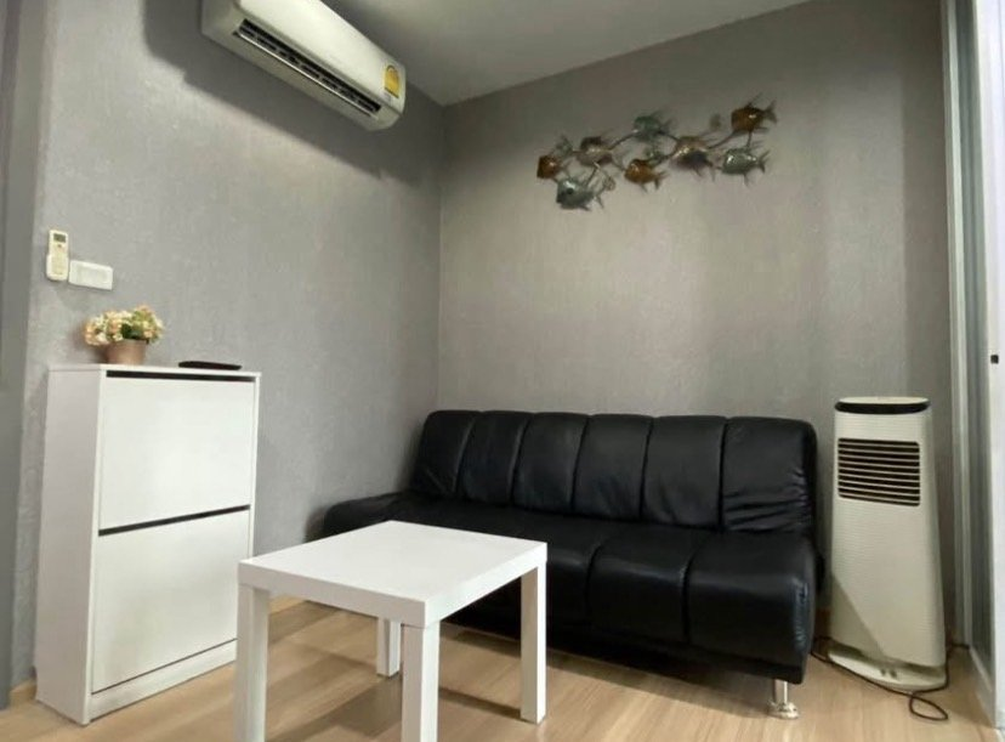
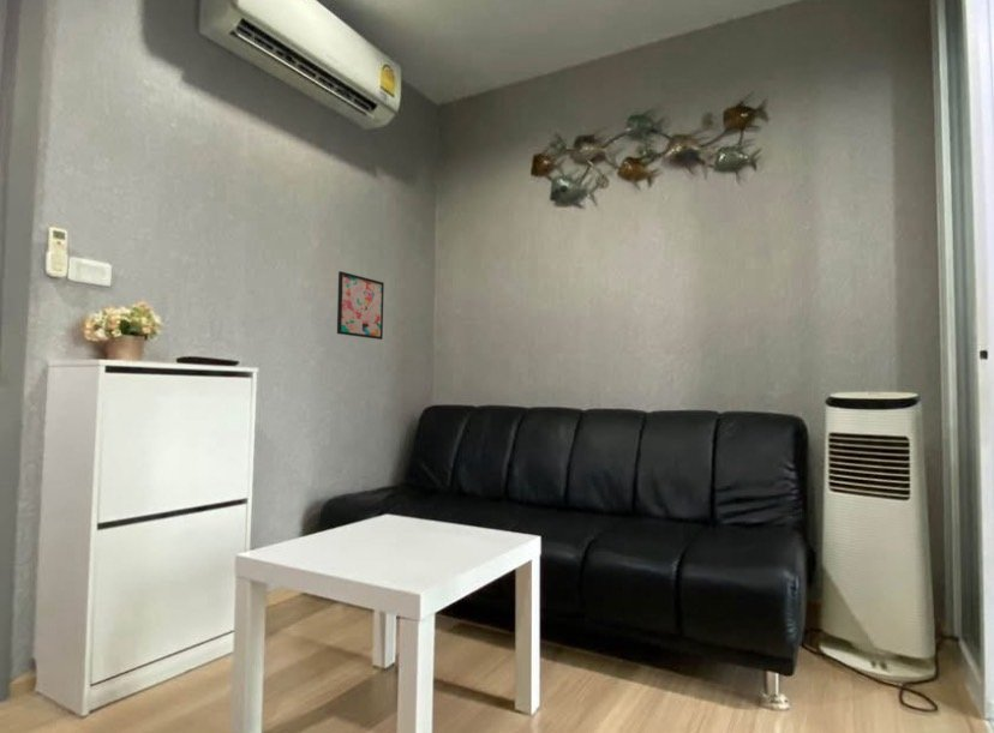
+ wall art (361, 306)
